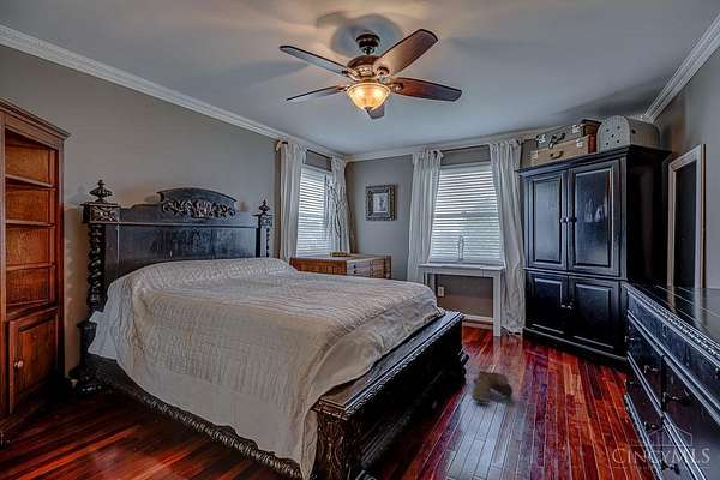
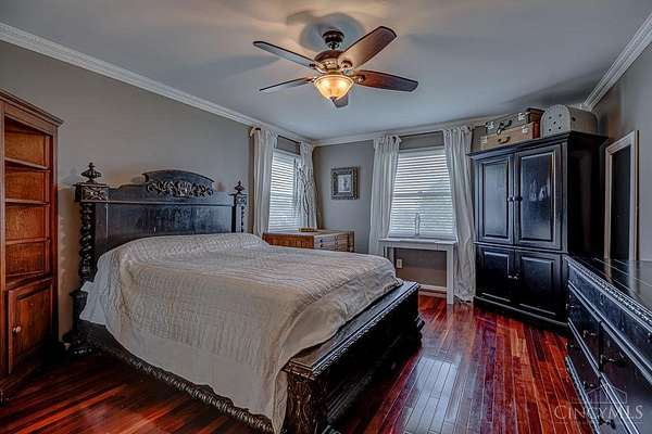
- boots (488, 382)
